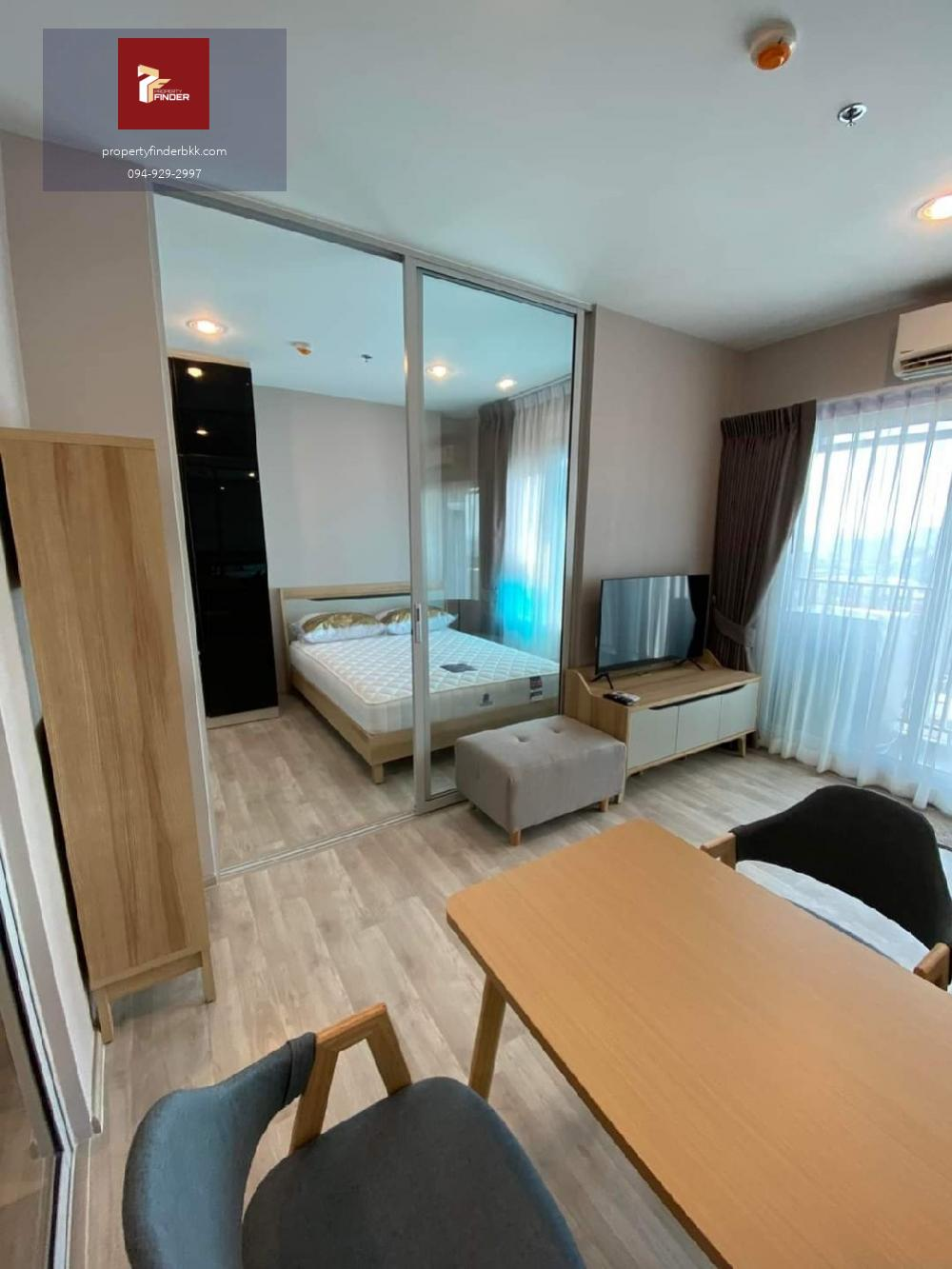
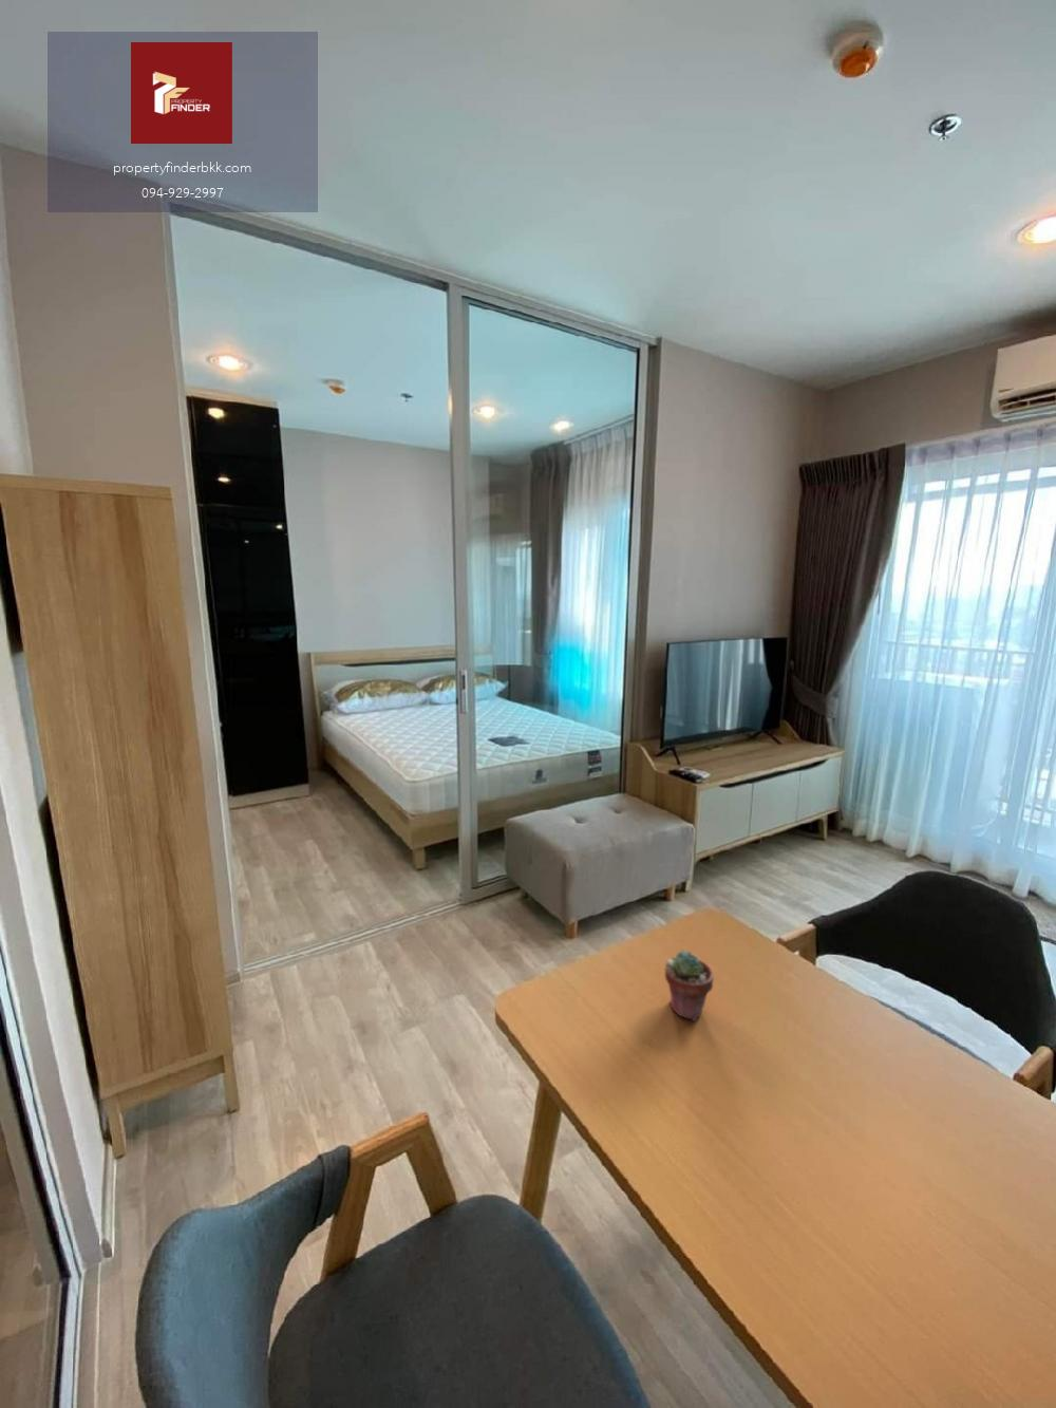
+ potted succulent (688, 980)
